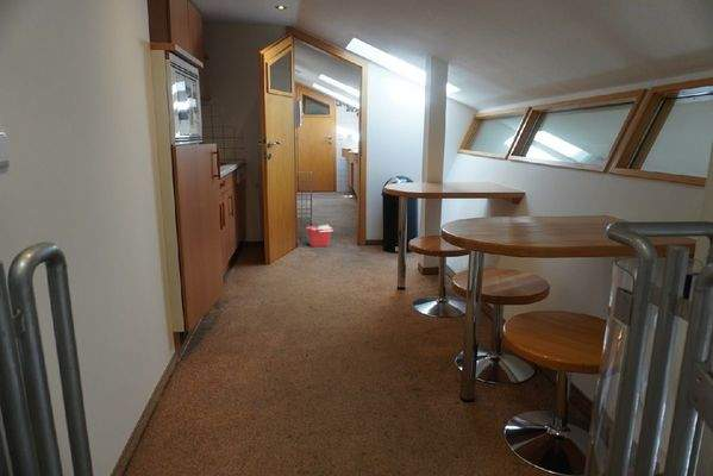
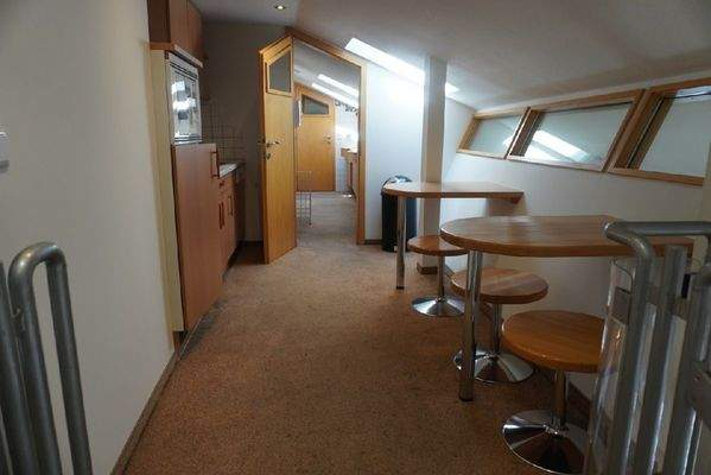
- bucket (318, 234)
